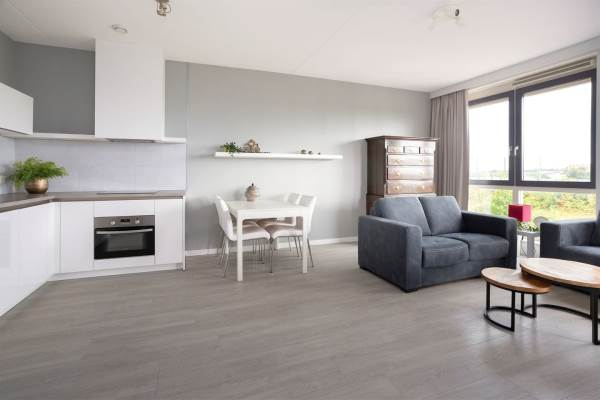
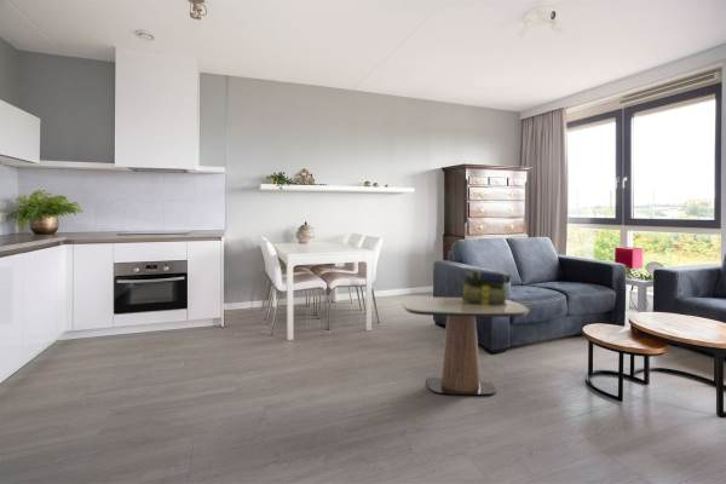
+ side table (460, 344)
+ stack of books (484, 284)
